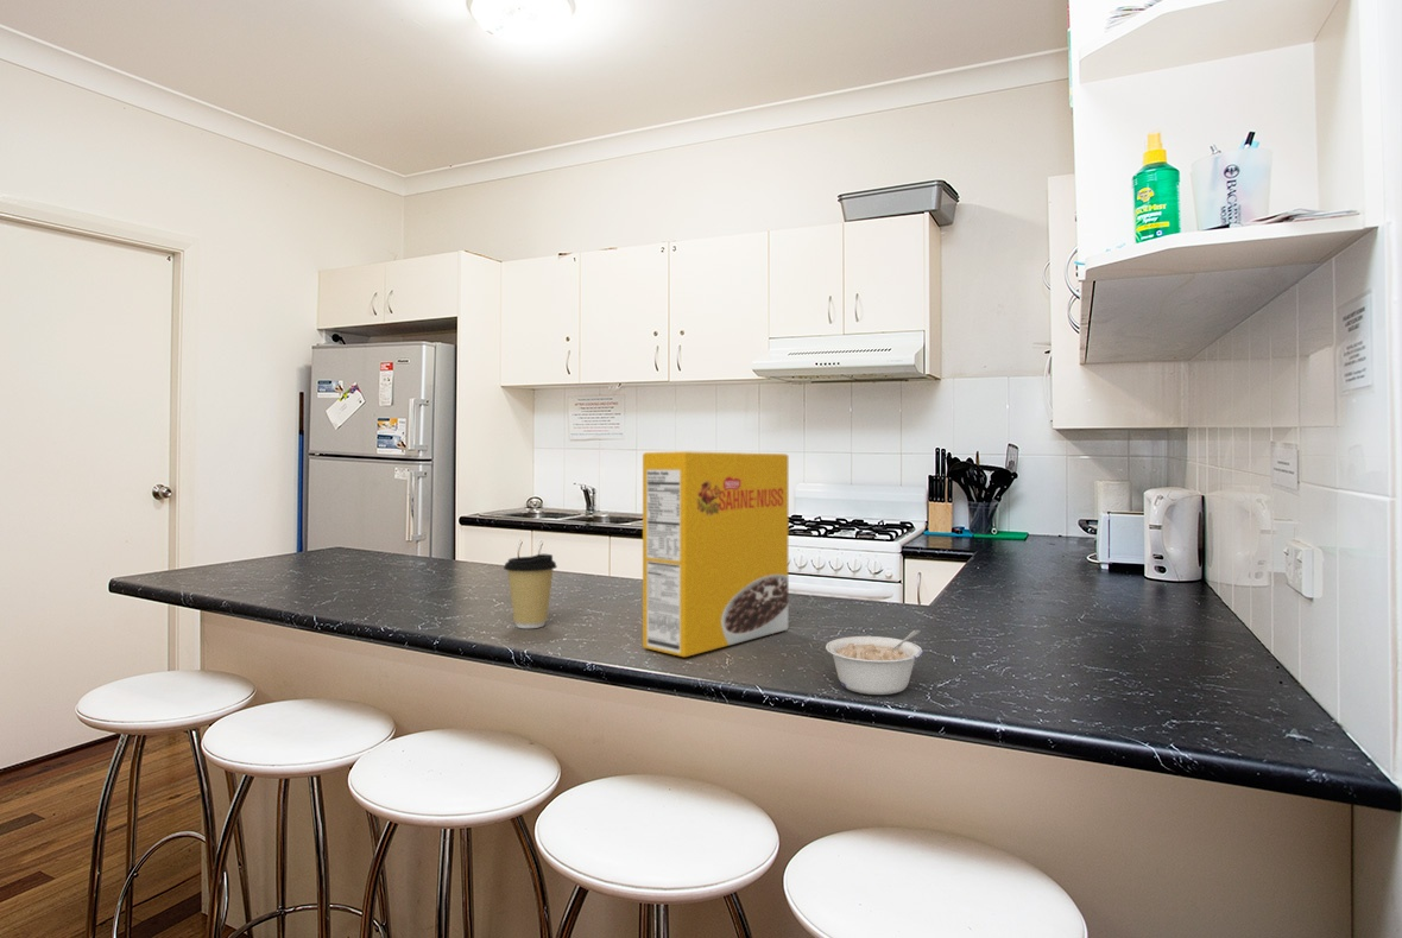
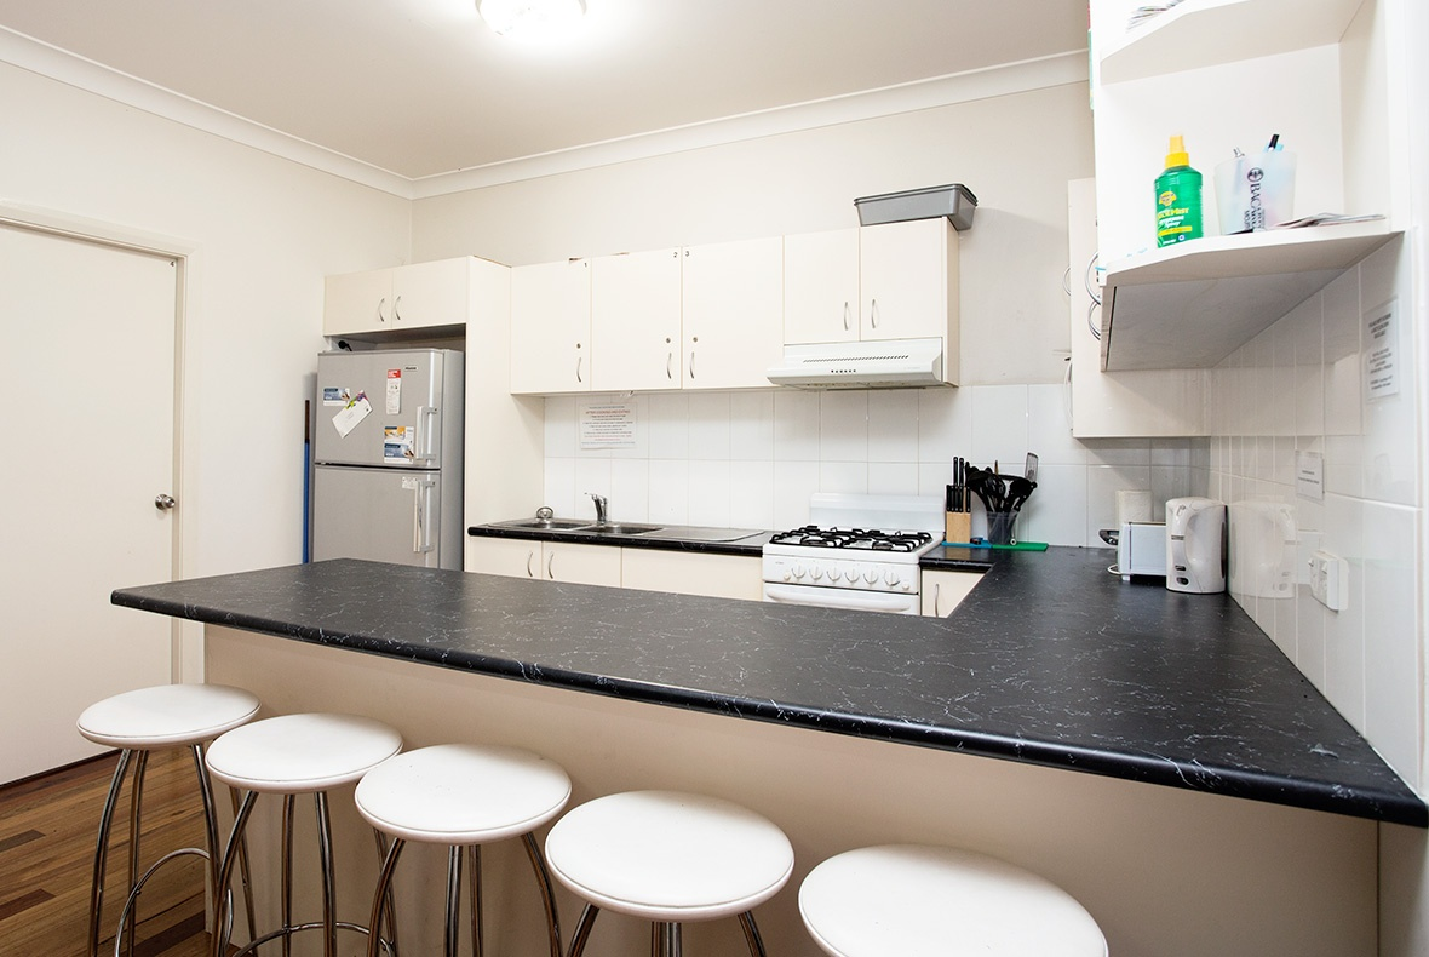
- cereal box (719, 545)
- legume (873, 660)
- coffee cup (530, 590)
